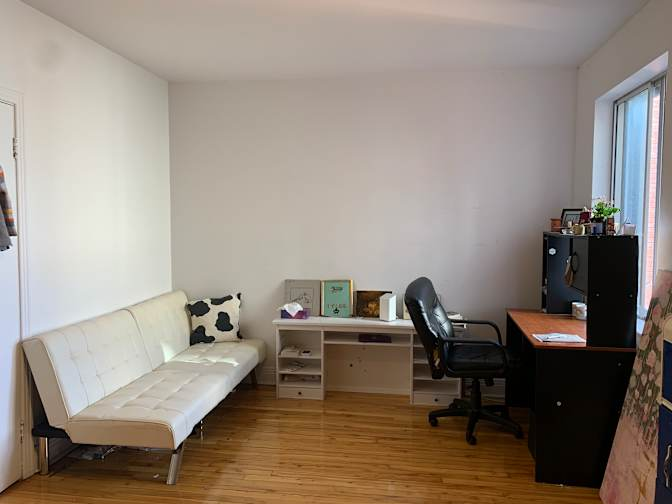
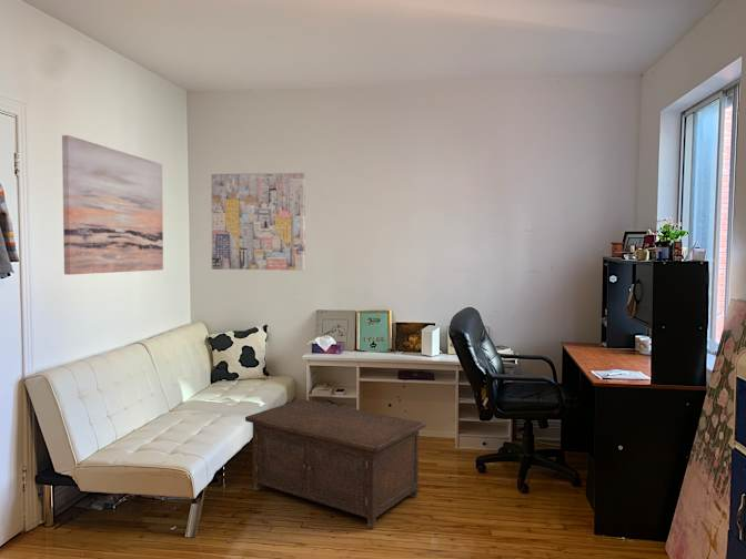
+ wall art (258, 222)
+ cabinet (333, 456)
+ wall art (119, 212)
